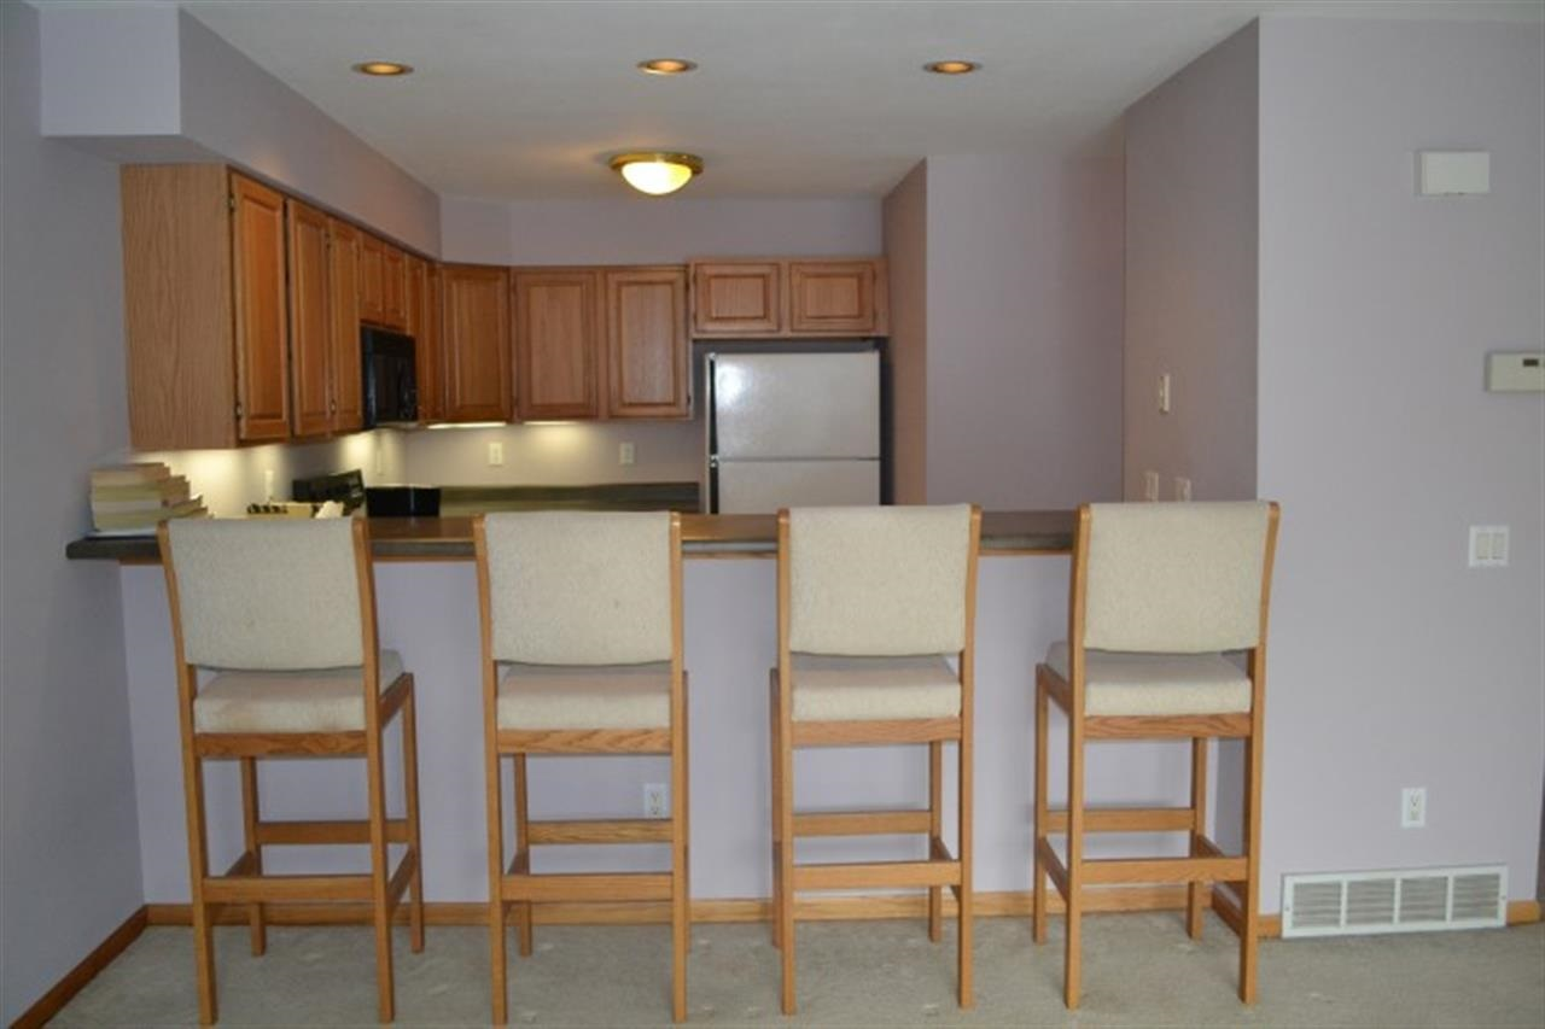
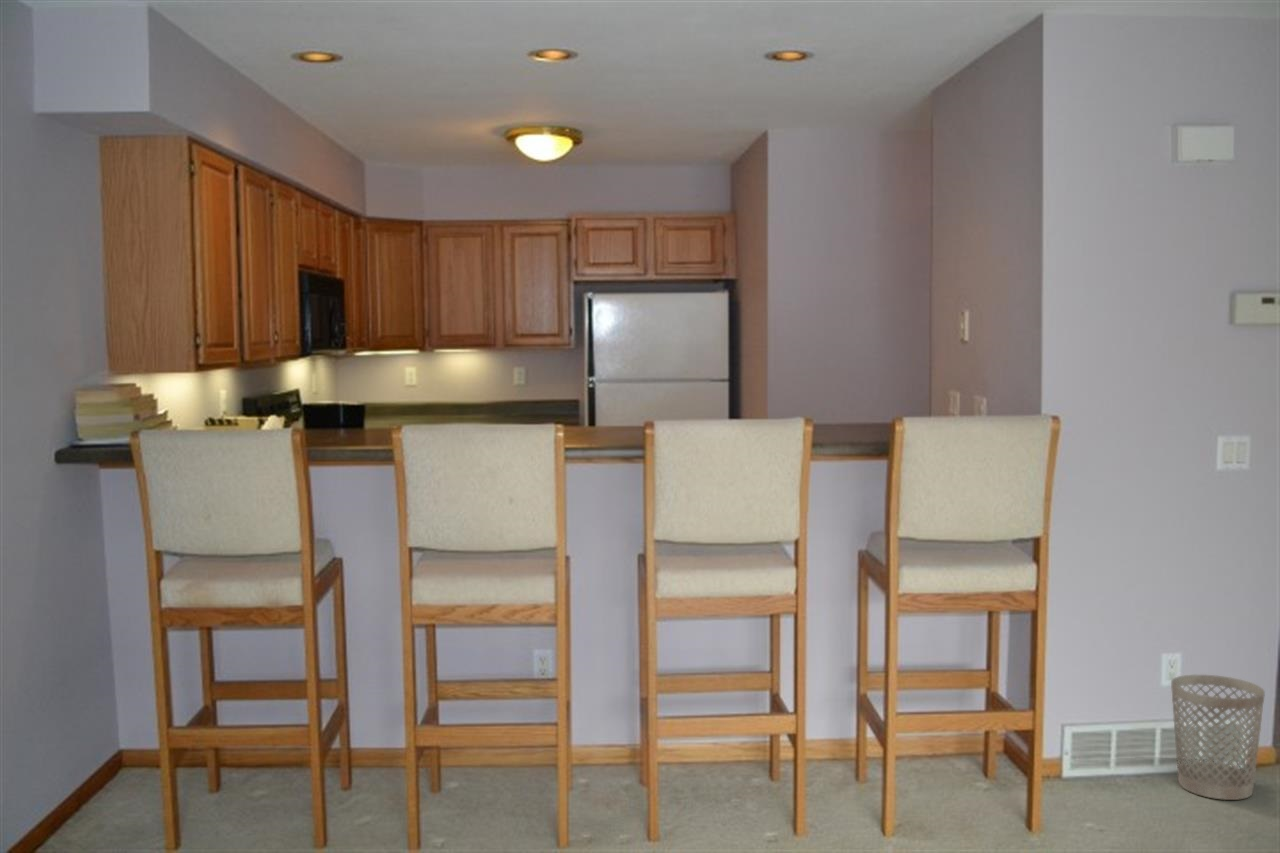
+ wastebasket (1216, 736)
